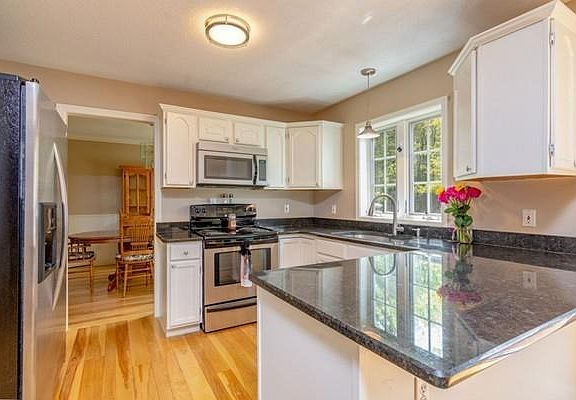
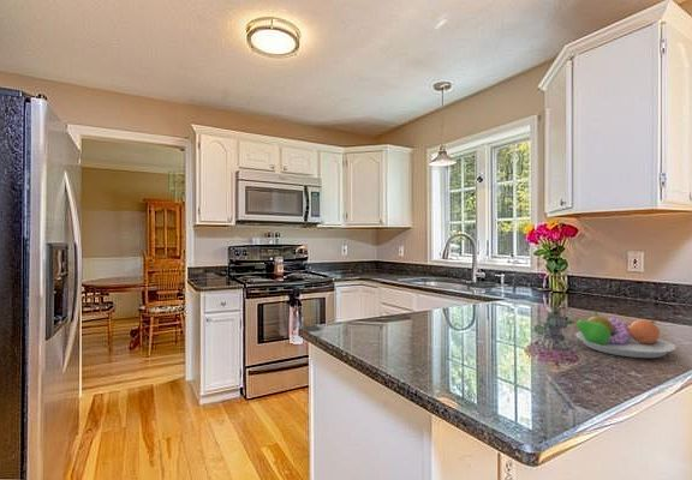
+ fruit bowl (618, 331)
